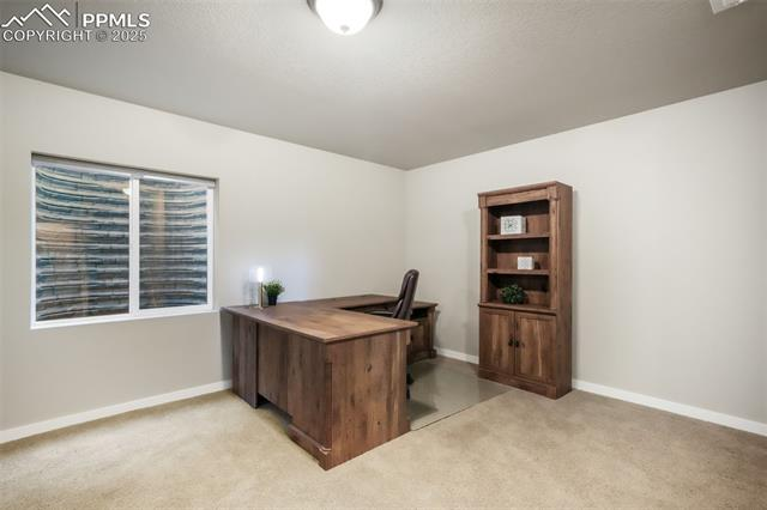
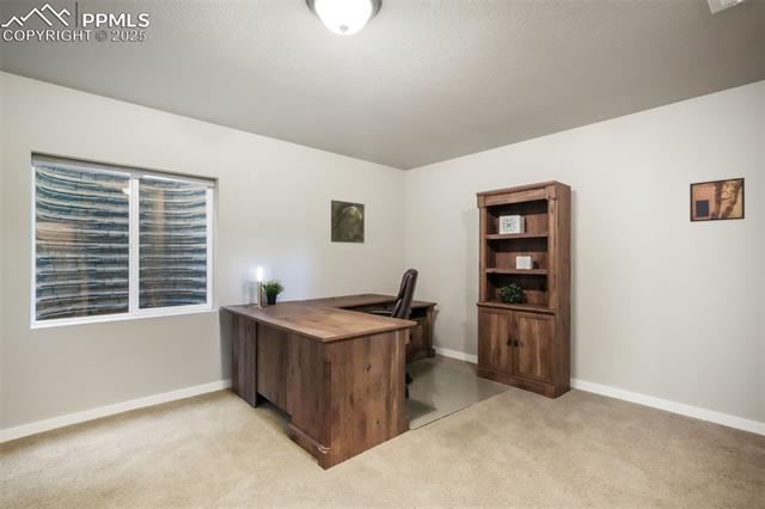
+ wall art (716, 201)
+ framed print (348, 222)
